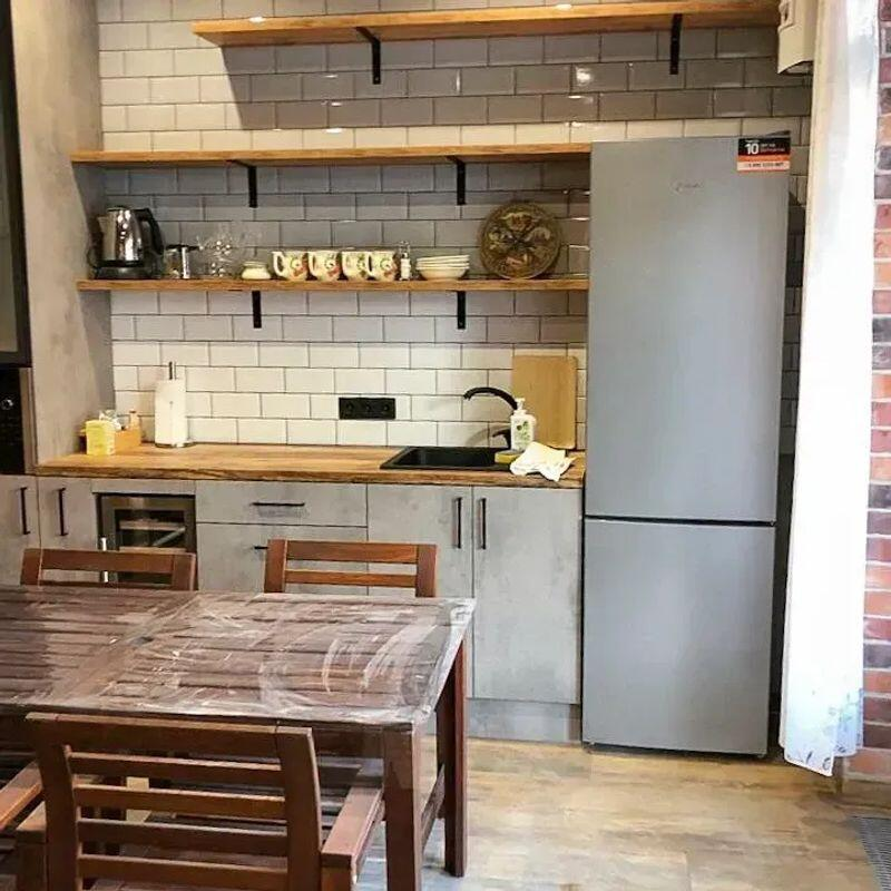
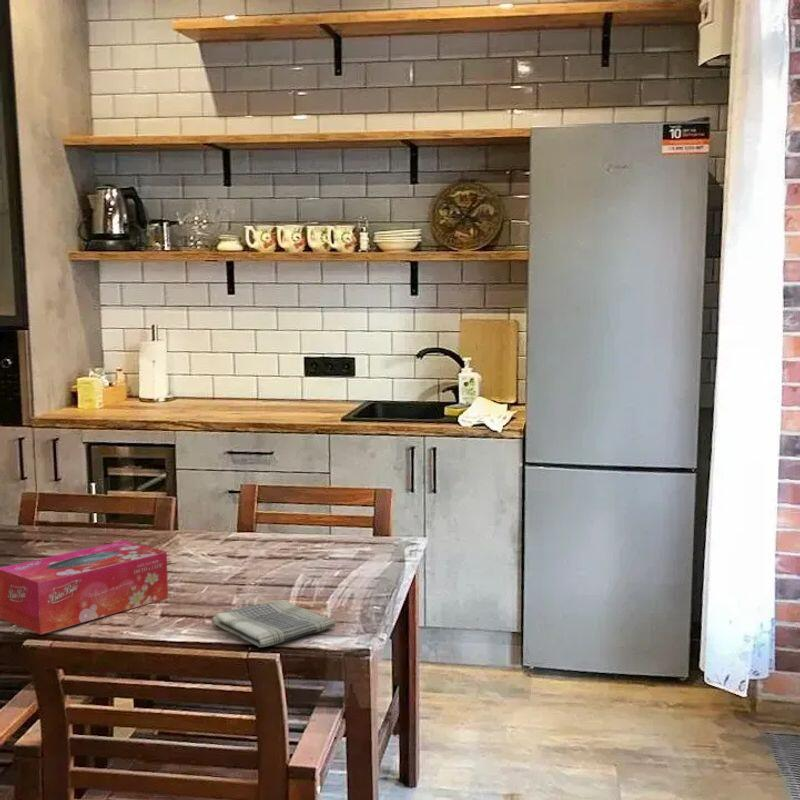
+ tissue box (85, 583)
+ dish towel (272, 619)
